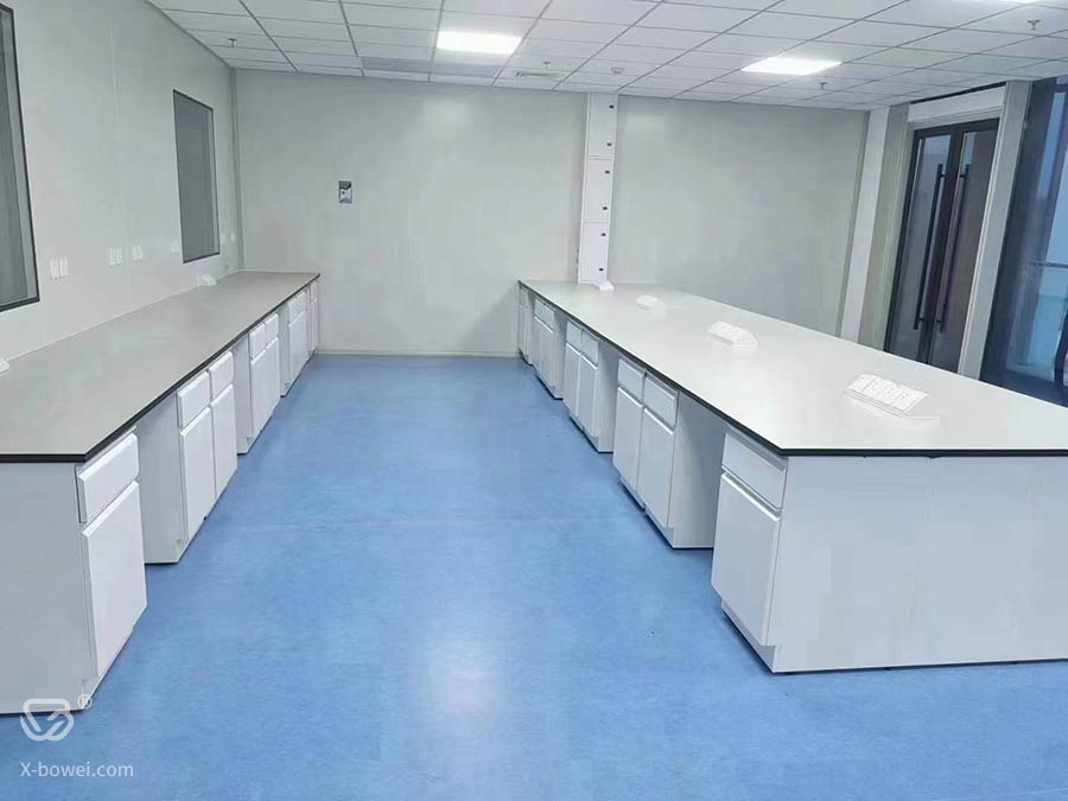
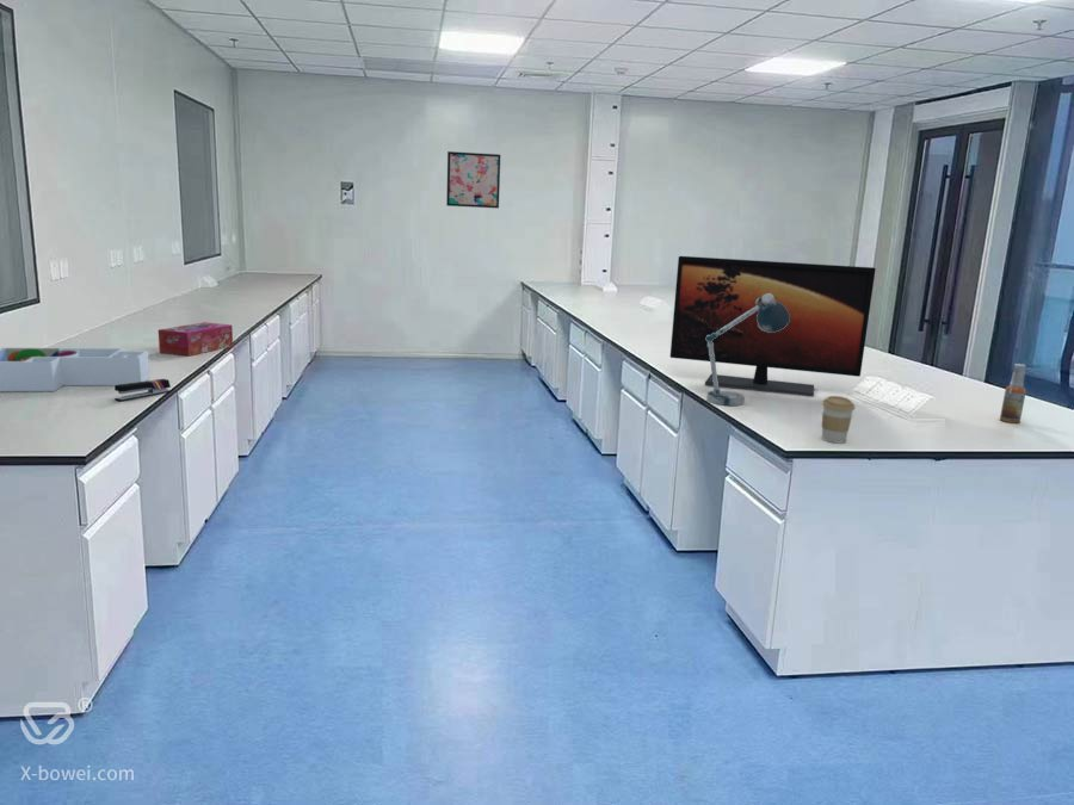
+ coffee cup (835, 419)
+ spray bottle (1013, 392)
+ desk organizer (67, 369)
+ desk lamp (733, 326)
+ tissue box (196, 338)
+ monitor (763, 330)
+ wall art (473, 180)
+ stapler (143, 388)
